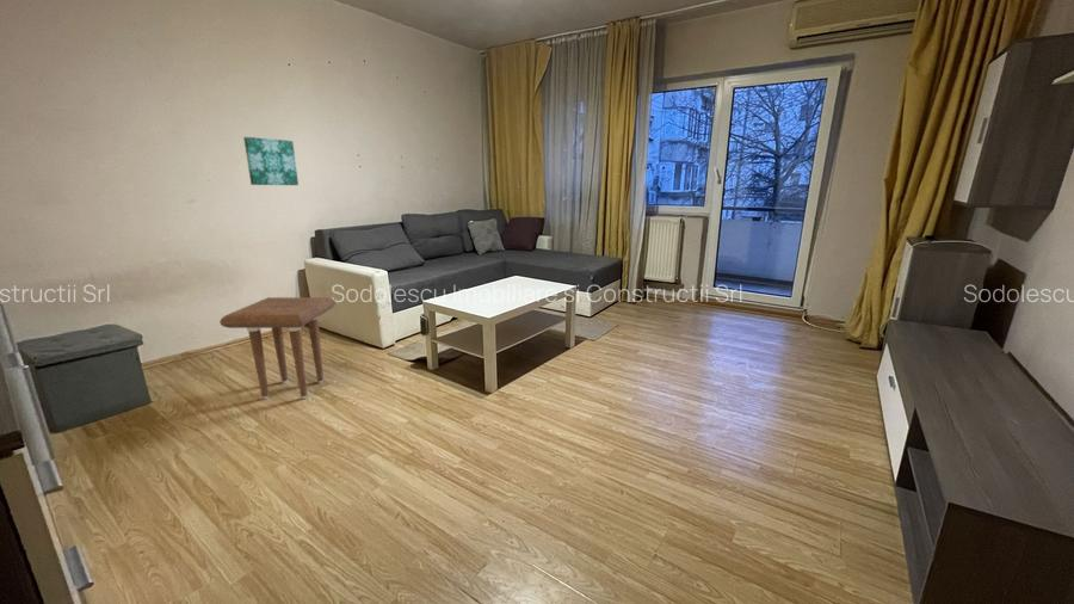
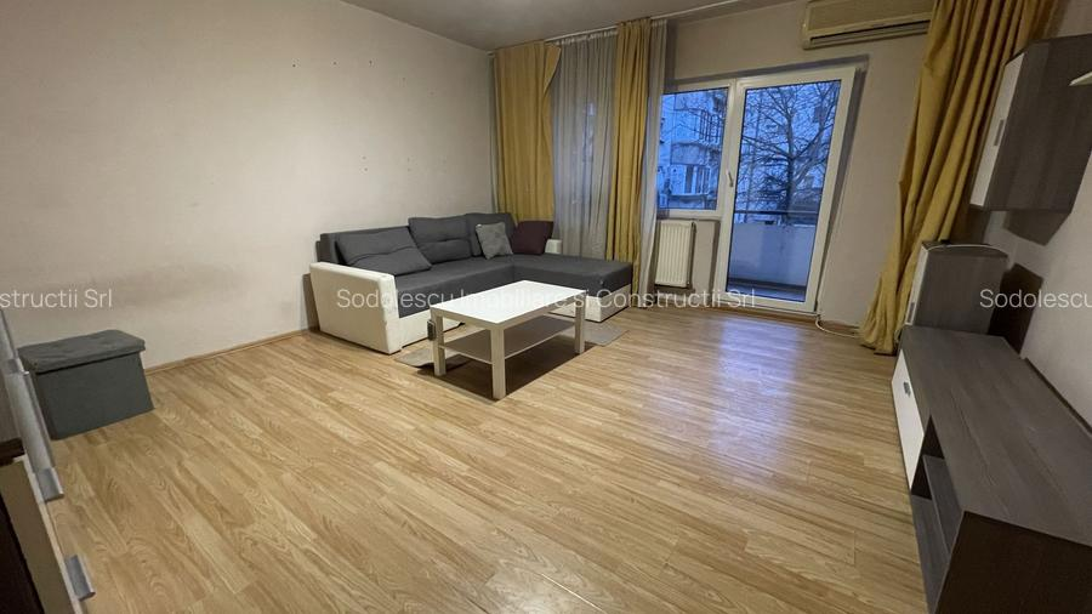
- wall art (272, 162)
- side table (291, 345)
